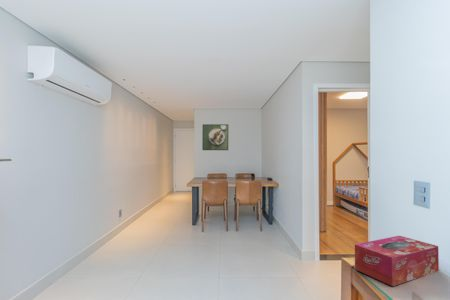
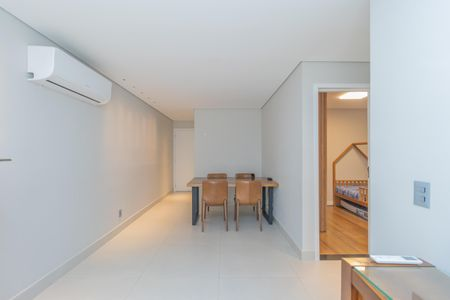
- tissue box (396, 257)
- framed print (215, 137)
